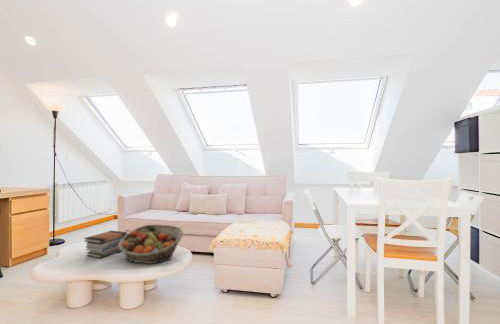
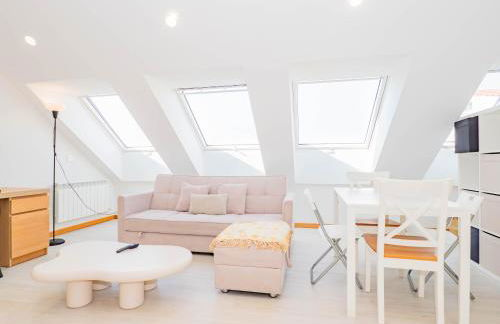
- fruit basket (151, 243)
- book stack (106, 243)
